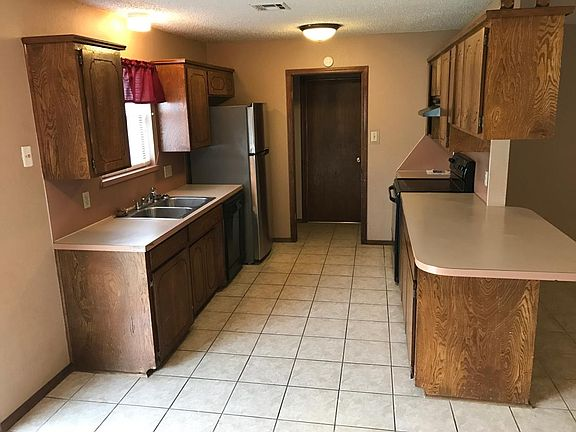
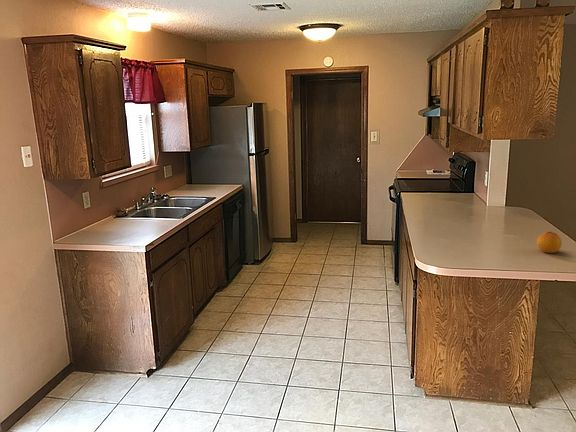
+ fruit (549, 241)
